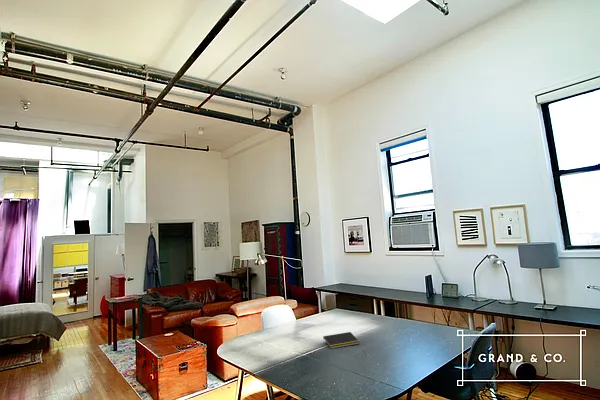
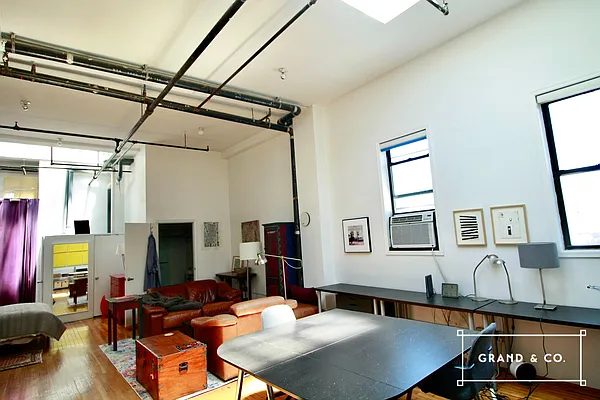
- notepad (341, 339)
